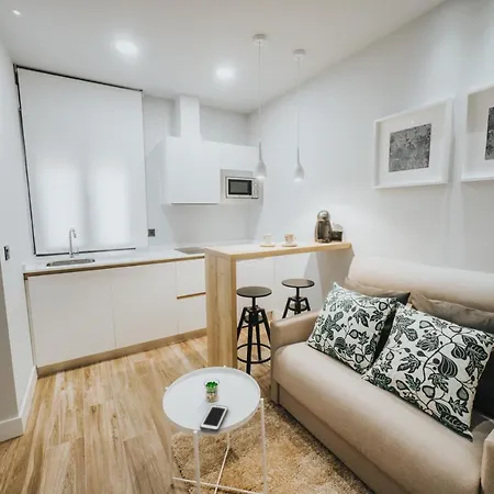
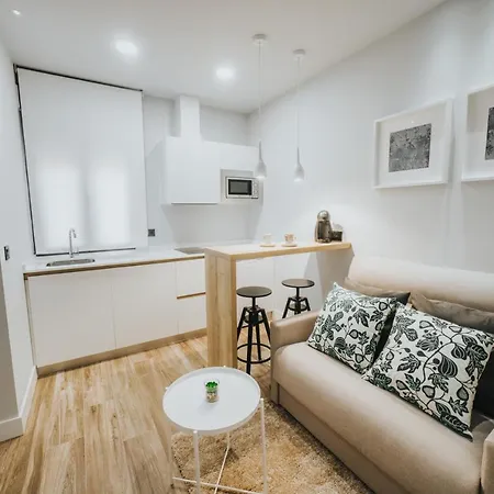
- cell phone (214, 417)
